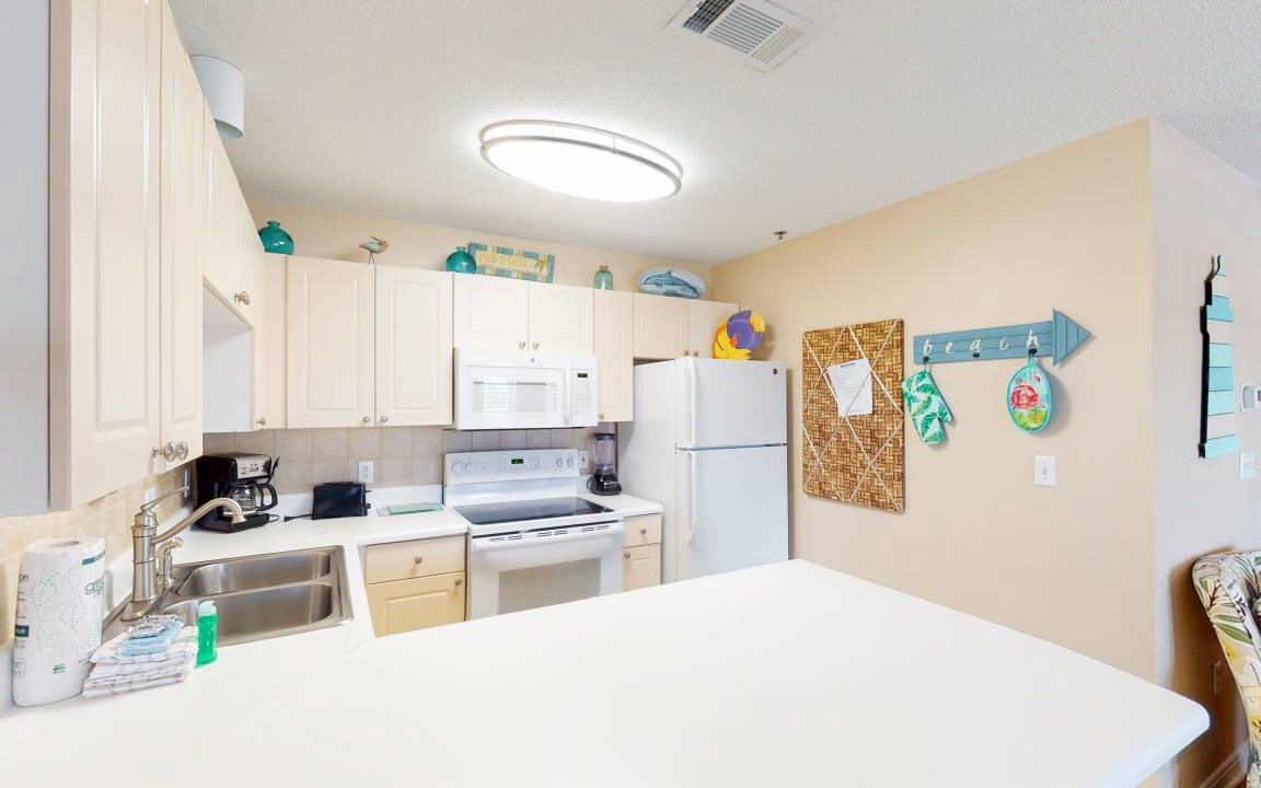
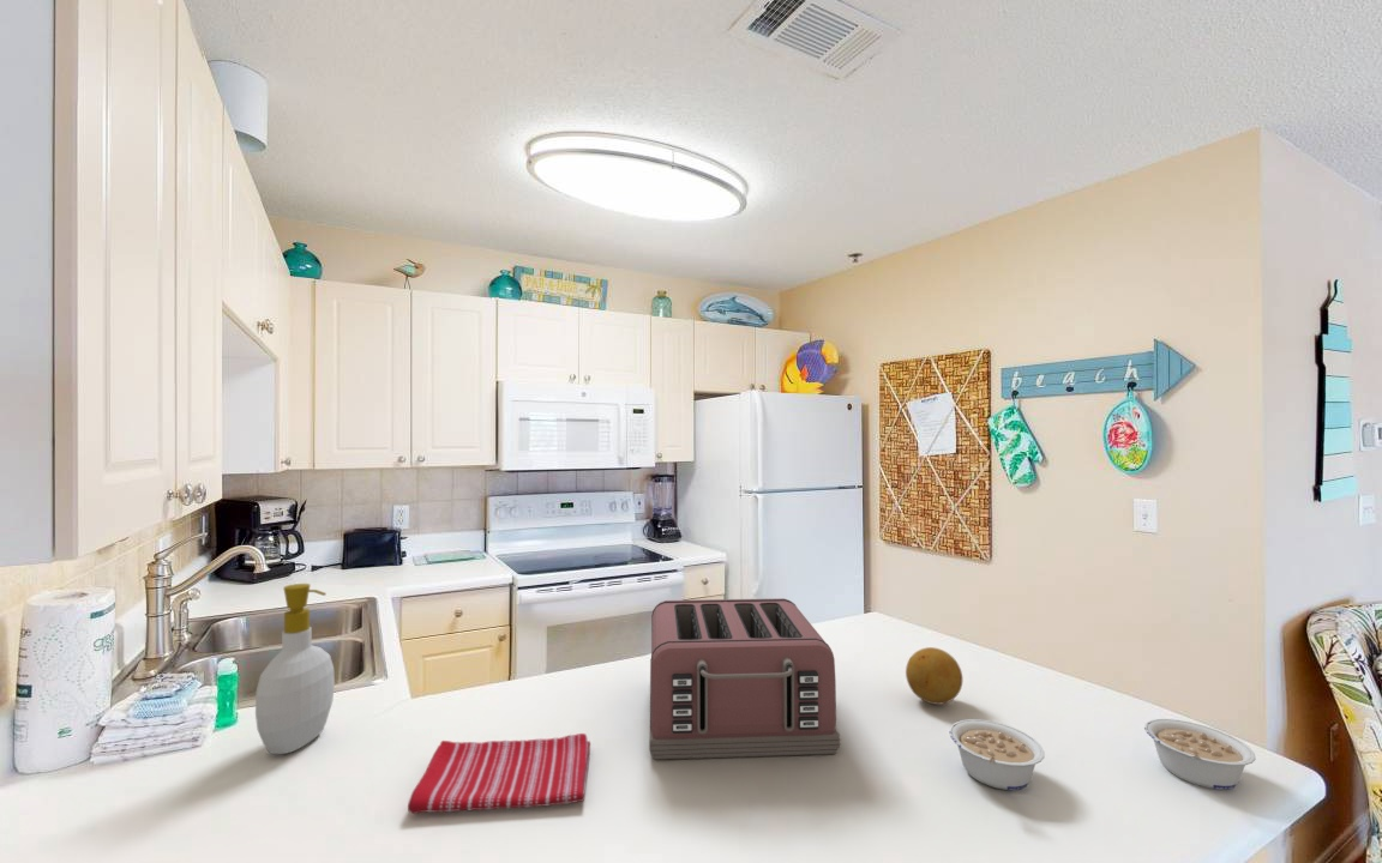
+ soap bottle (299, 663)
+ toaster (734, 669)
+ dish towel (506, 770)
+ fruit (933, 675)
+ legume (997, 755)
+ legume (1200, 754)
